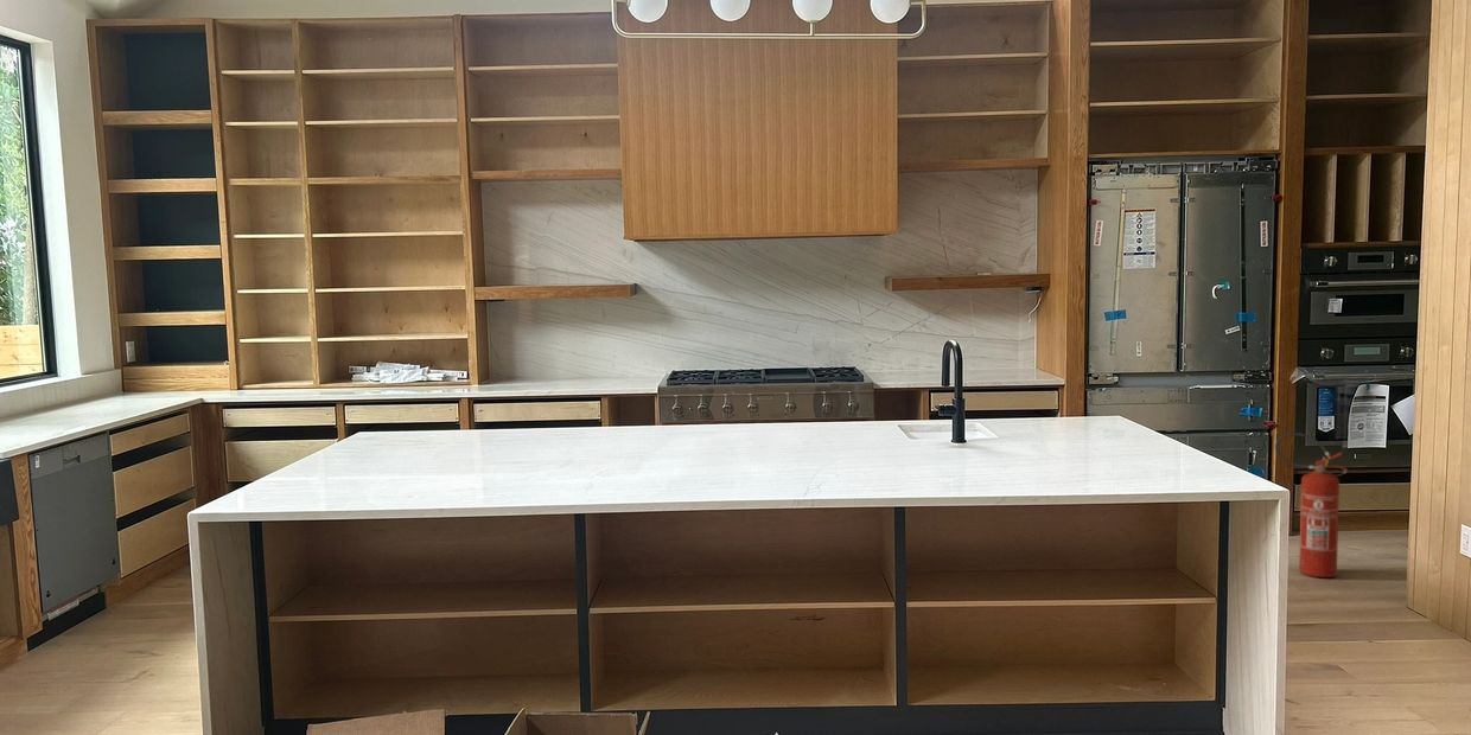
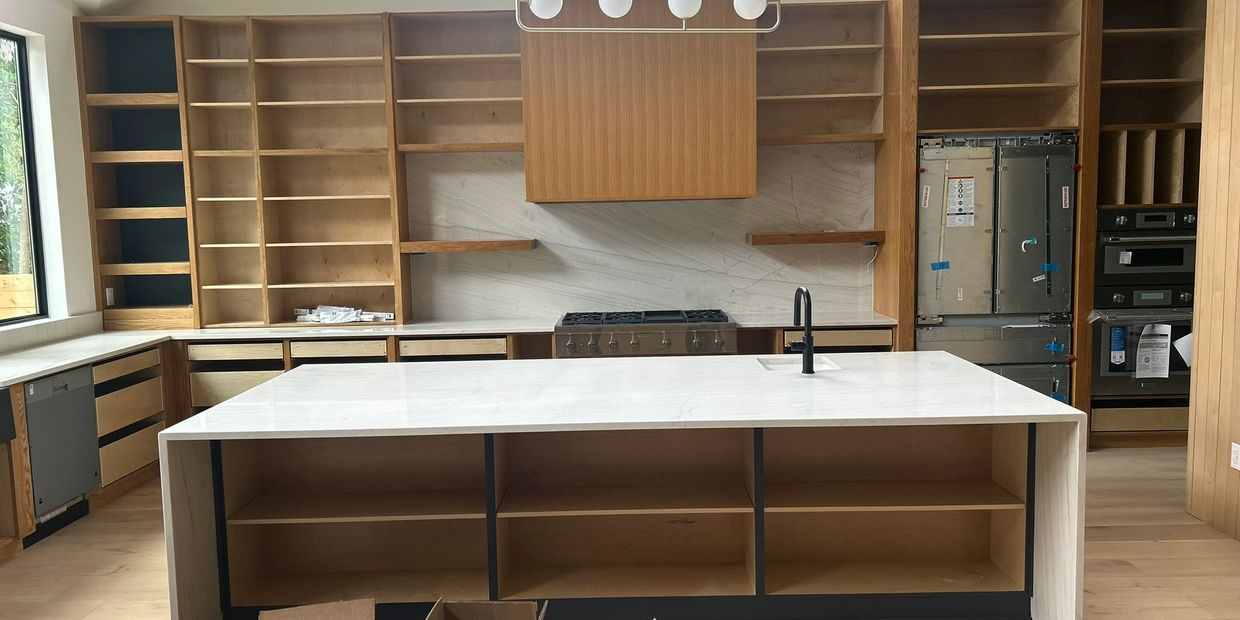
- fire extinguisher (1310, 503)
